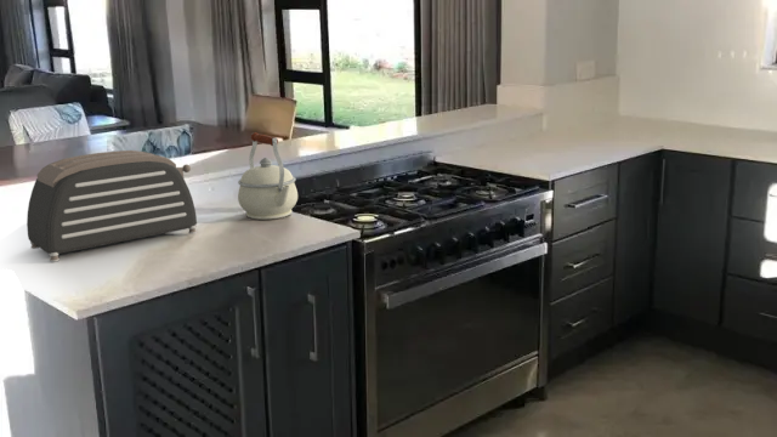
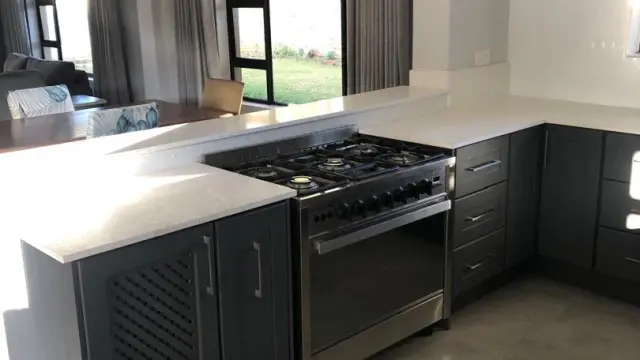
- kettle (268, 175)
- toaster (117, 197)
